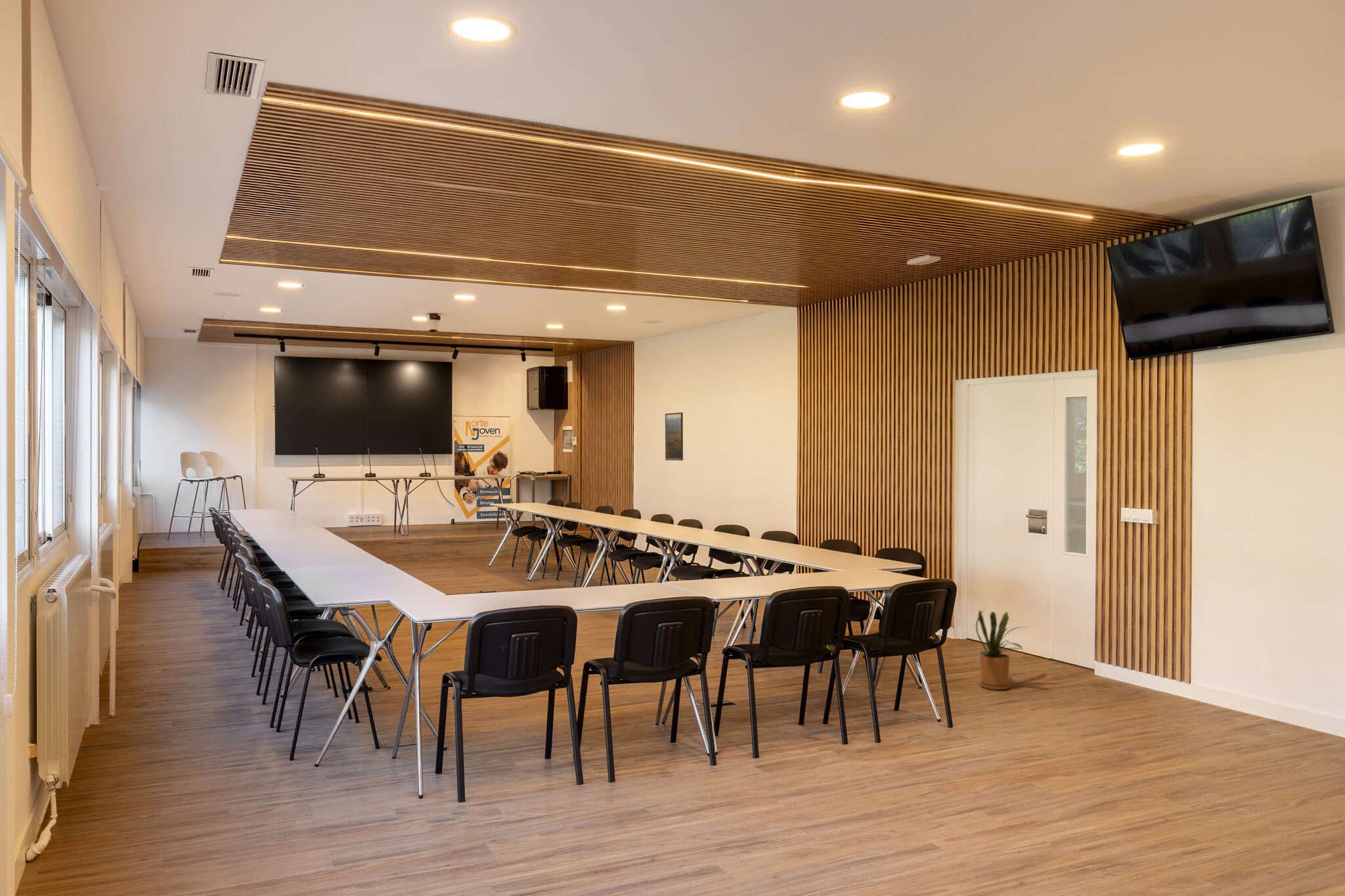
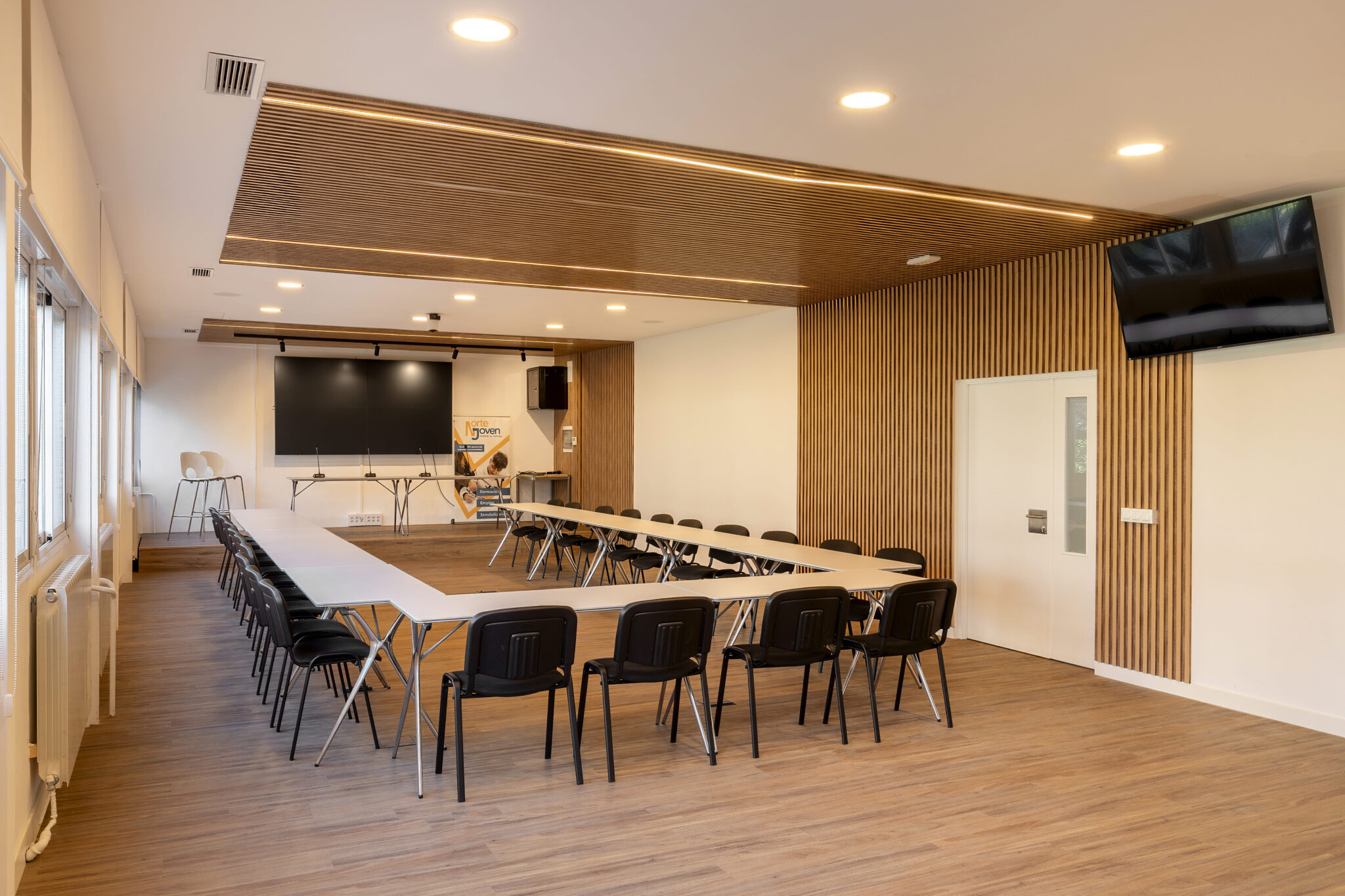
- house plant (999, 647)
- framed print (674, 437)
